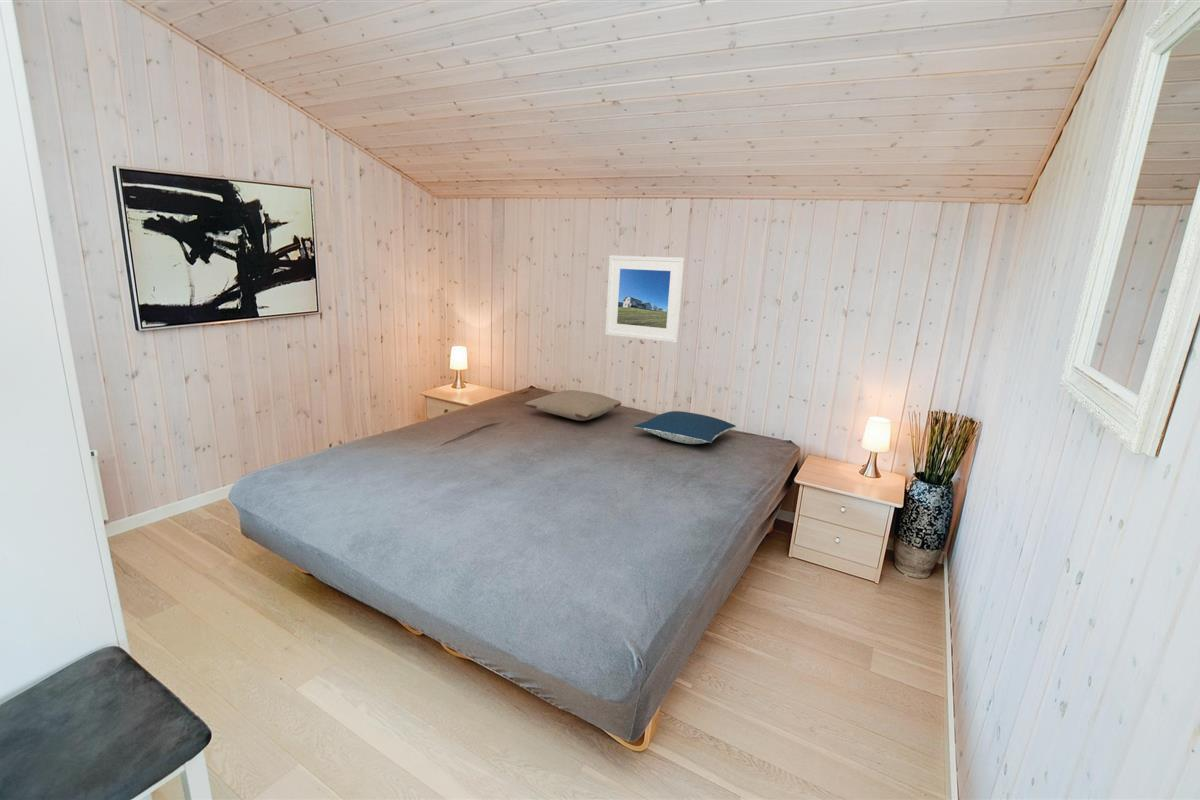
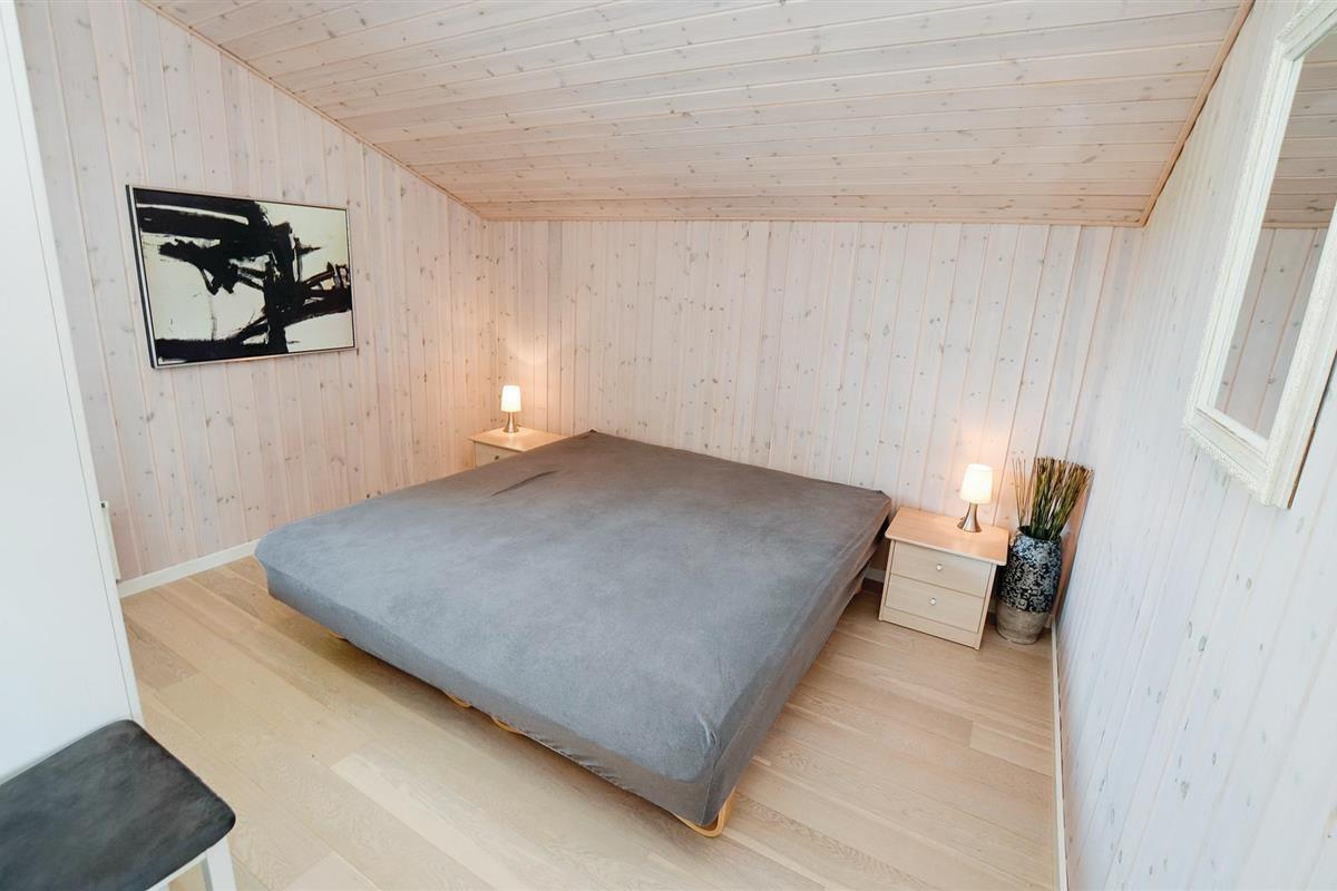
- pillow (574, 404)
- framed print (643, 298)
- pillow (686, 426)
